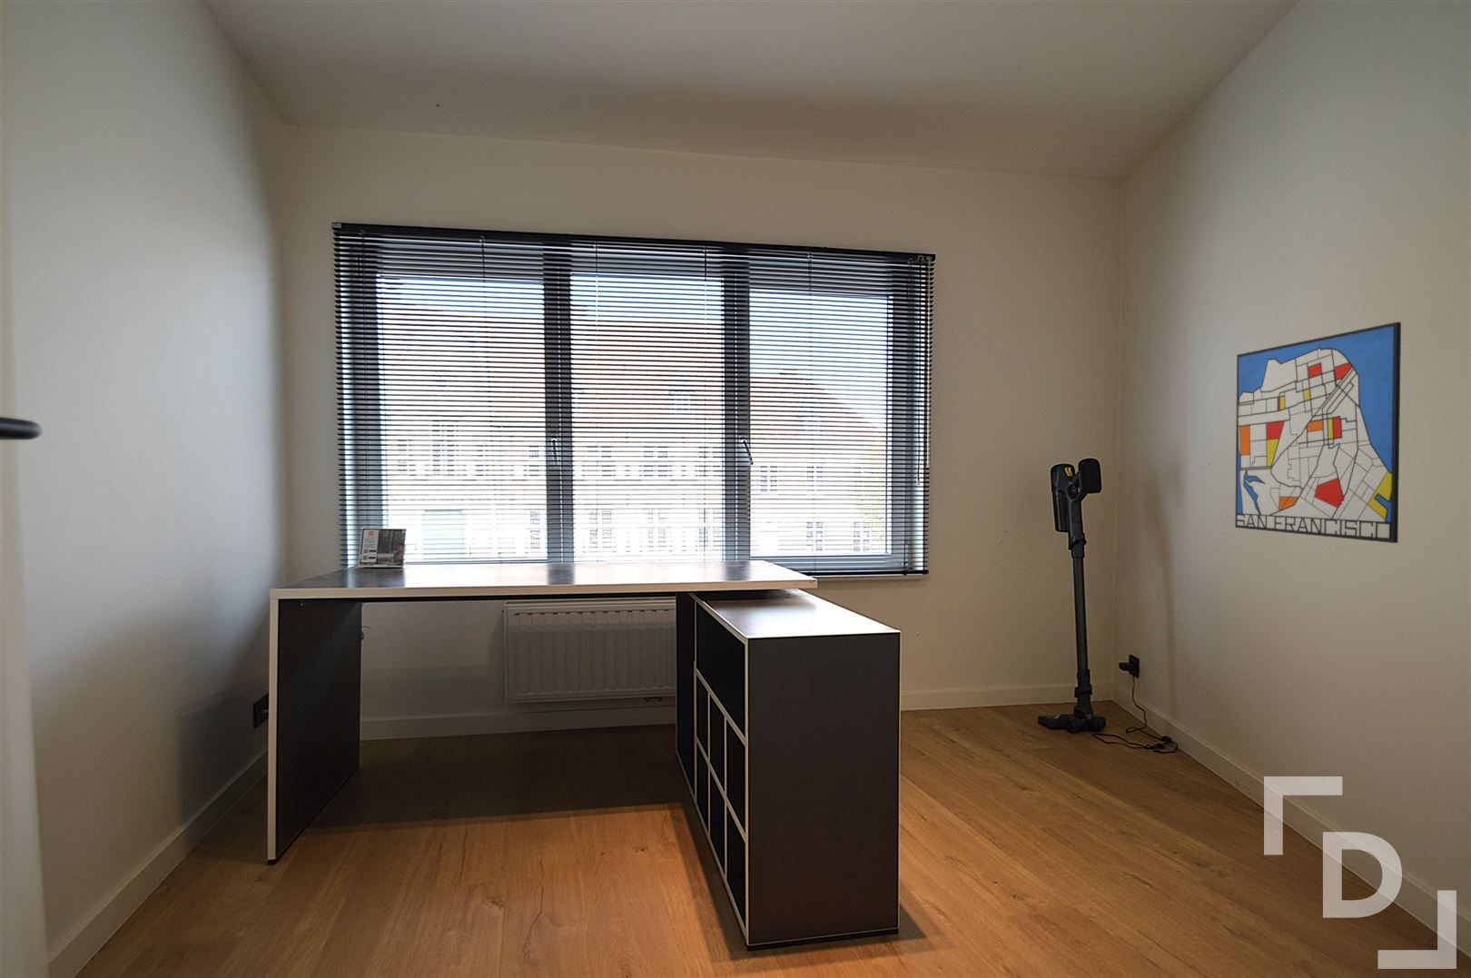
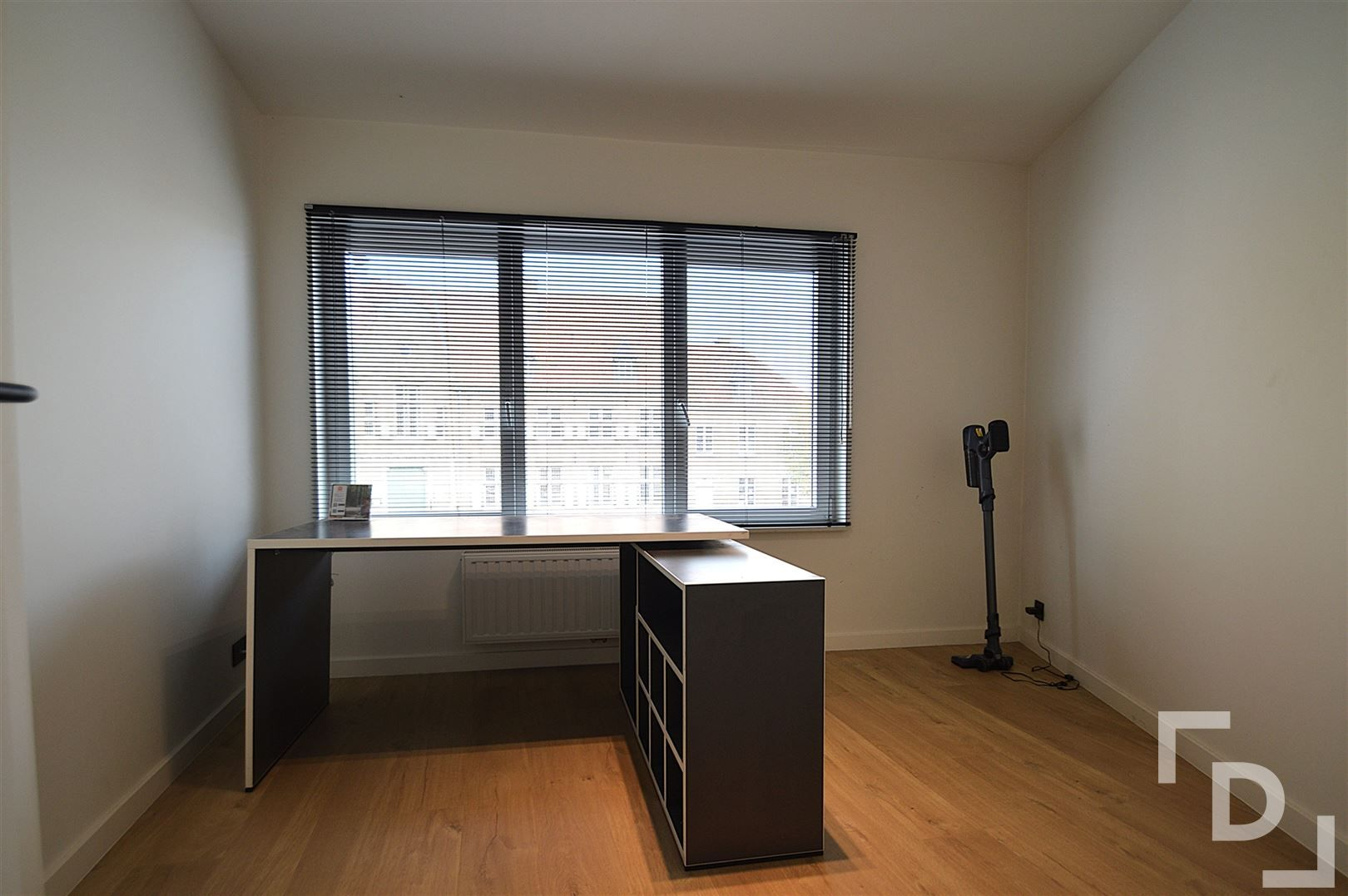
- wall art (1306, 437)
